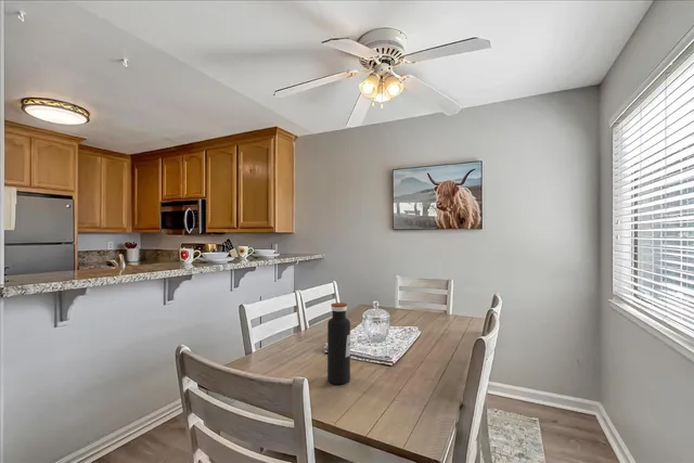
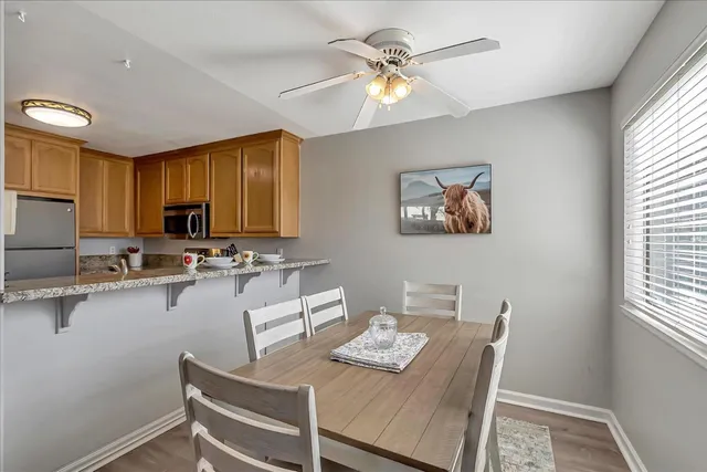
- water bottle (338, 342)
